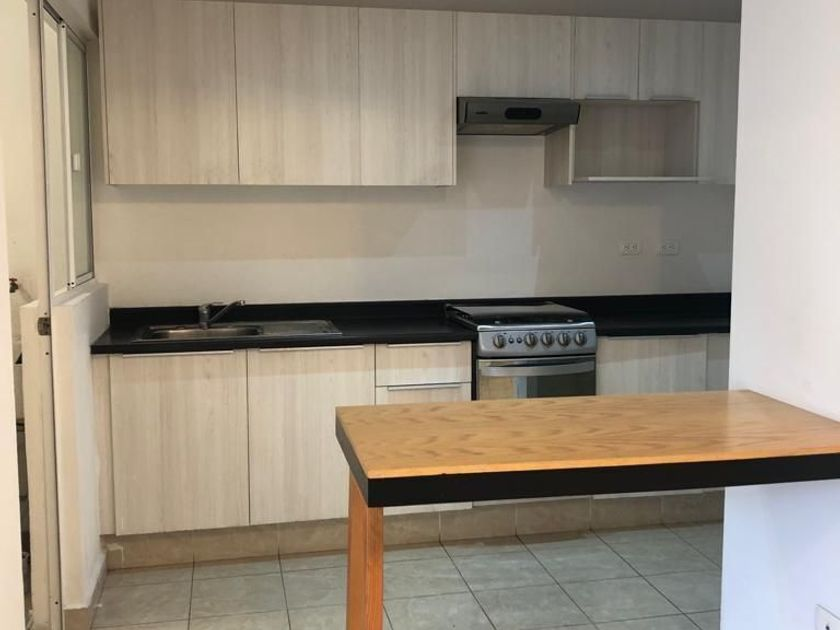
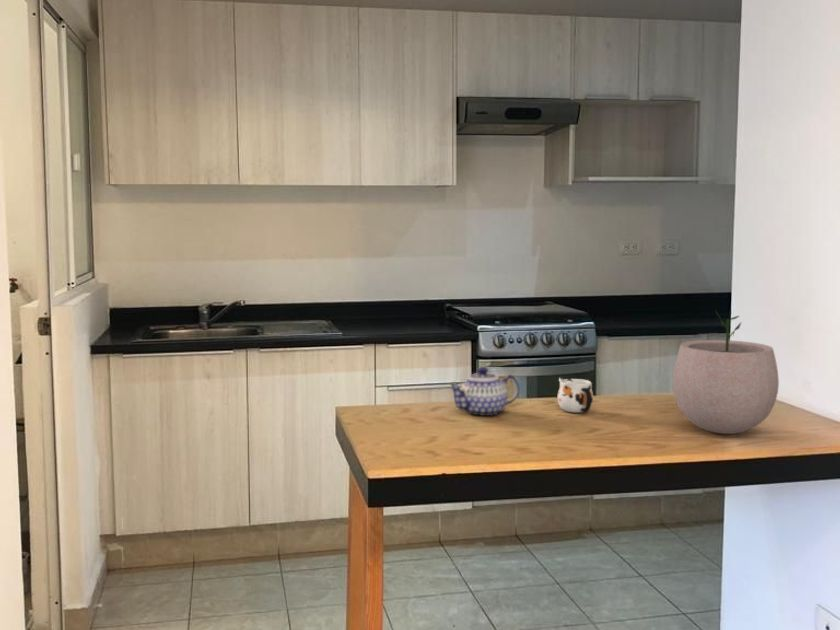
+ plant pot (725, 369)
+ teapot (484, 389)
+ mug (577, 394)
